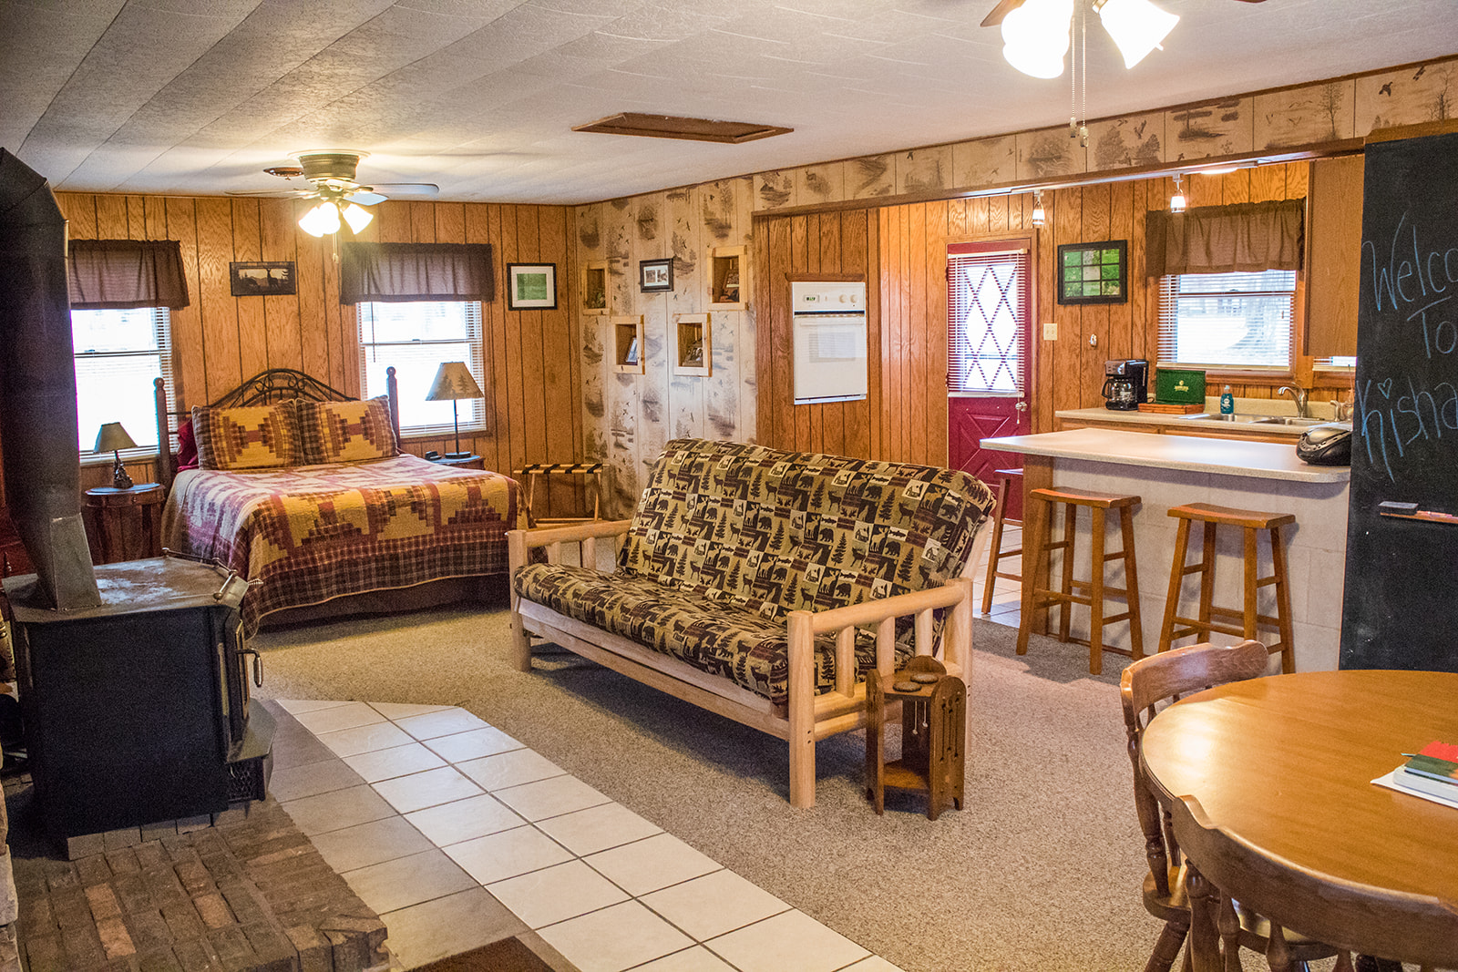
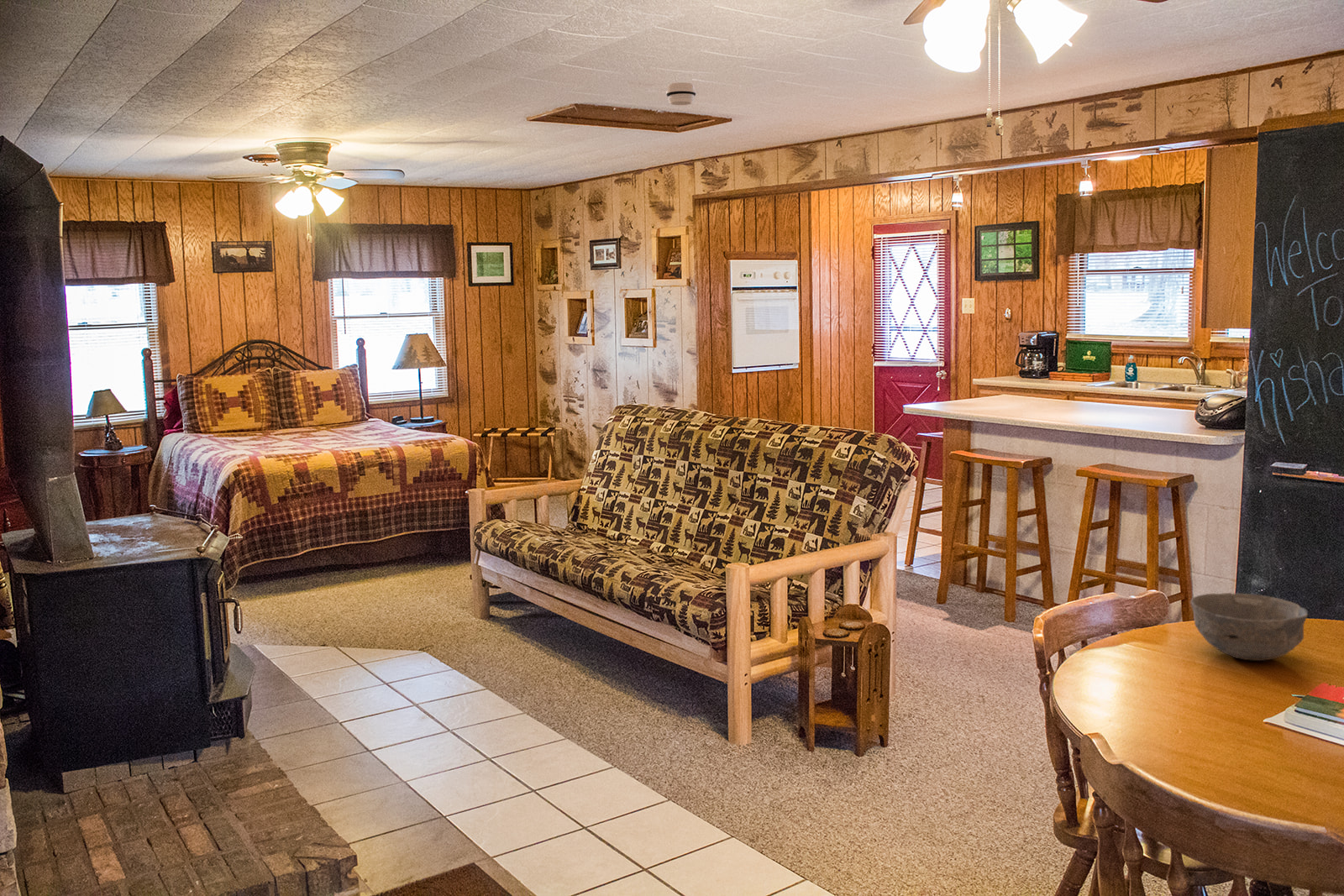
+ smoke detector (680, 94)
+ bowl (1247, 629)
